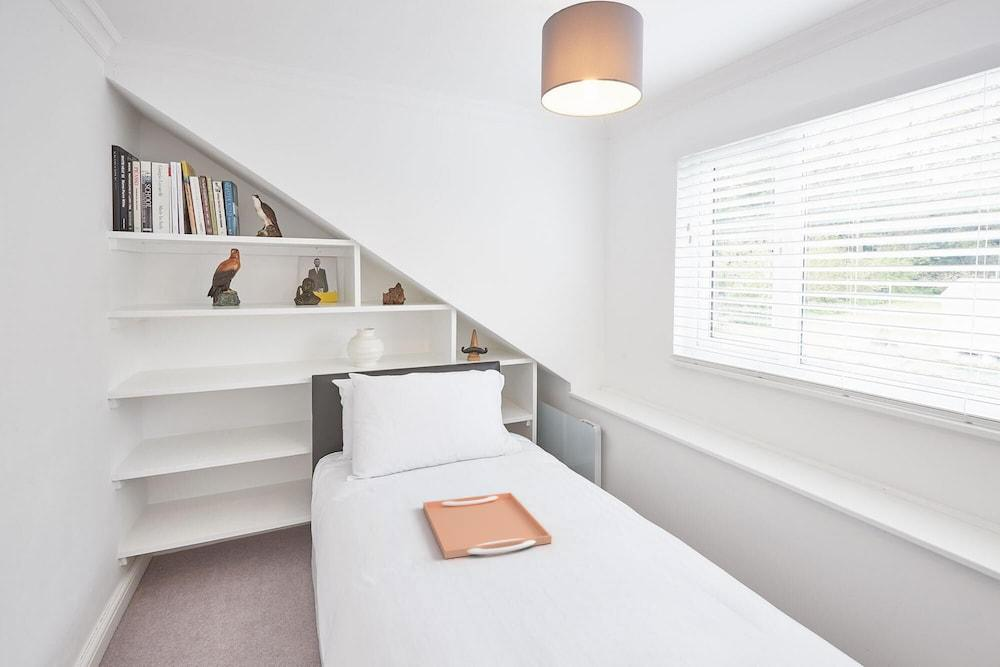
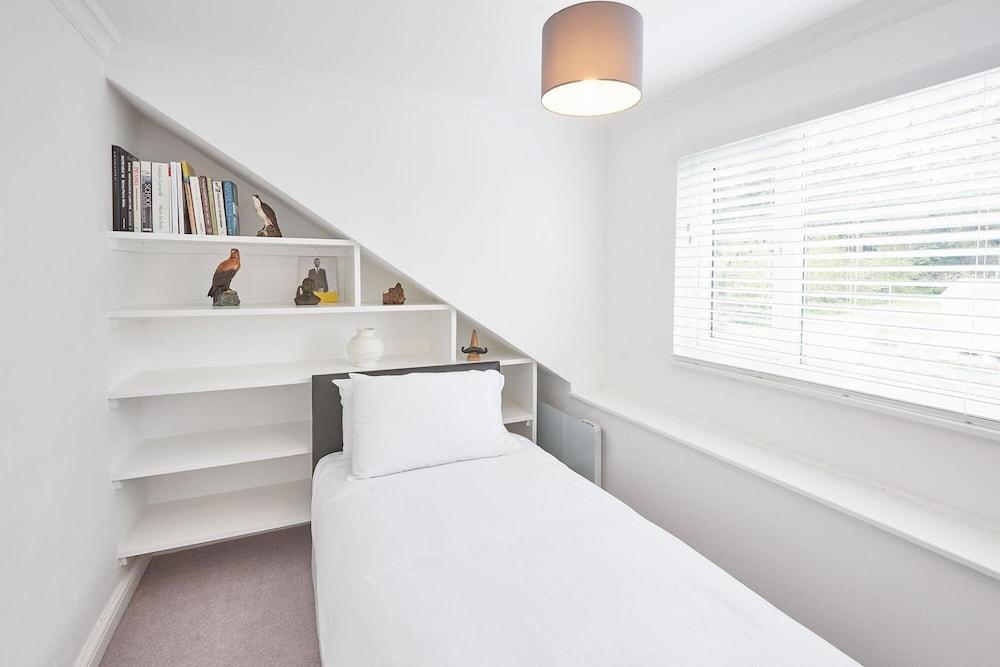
- serving tray (482, 521)
